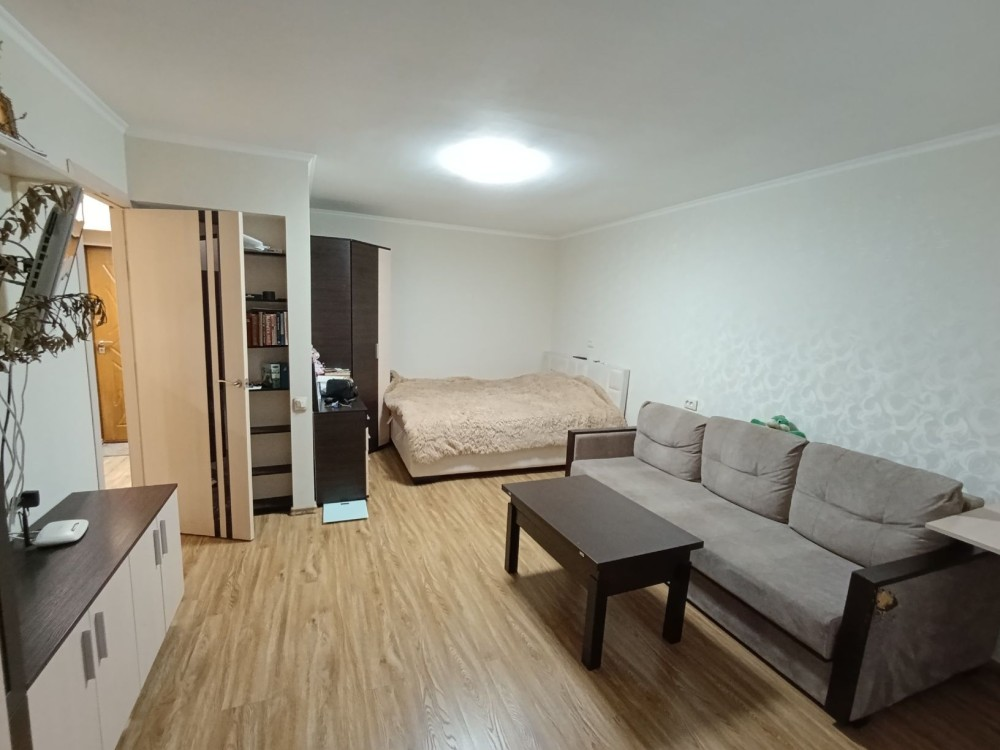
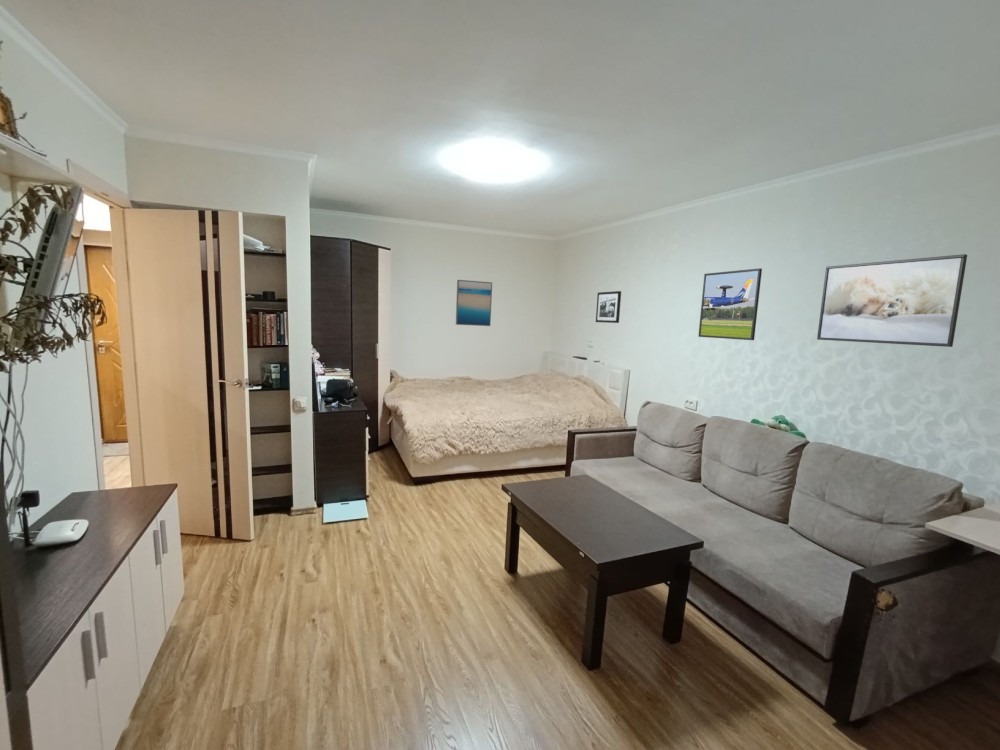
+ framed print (882, 302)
+ wall art (474, 303)
+ picture frame (607, 307)
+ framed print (727, 305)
